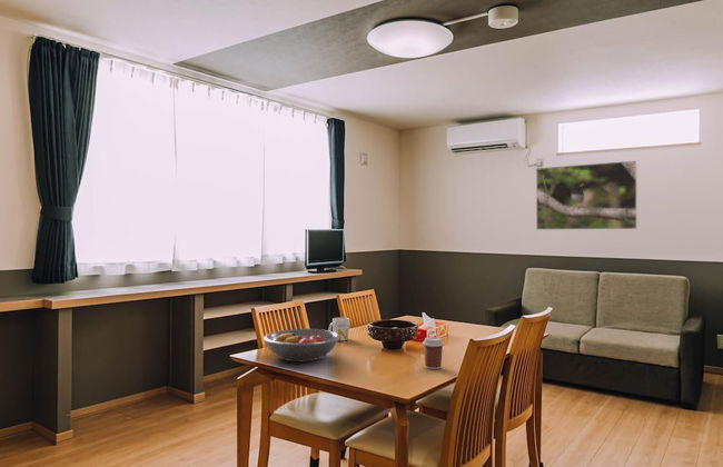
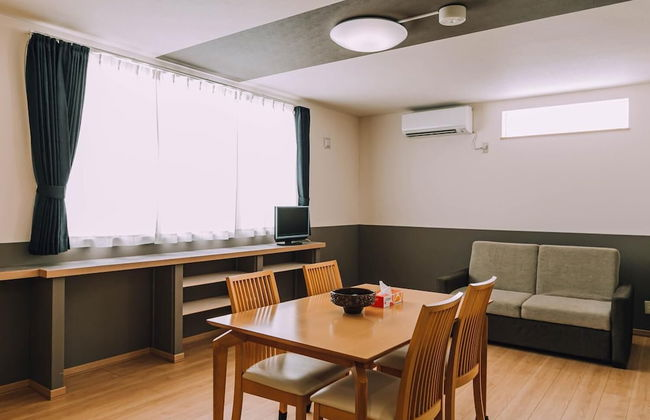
- coffee cup (433, 352)
- fruit bowl (301, 344)
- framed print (584, 197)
- mug (339, 329)
